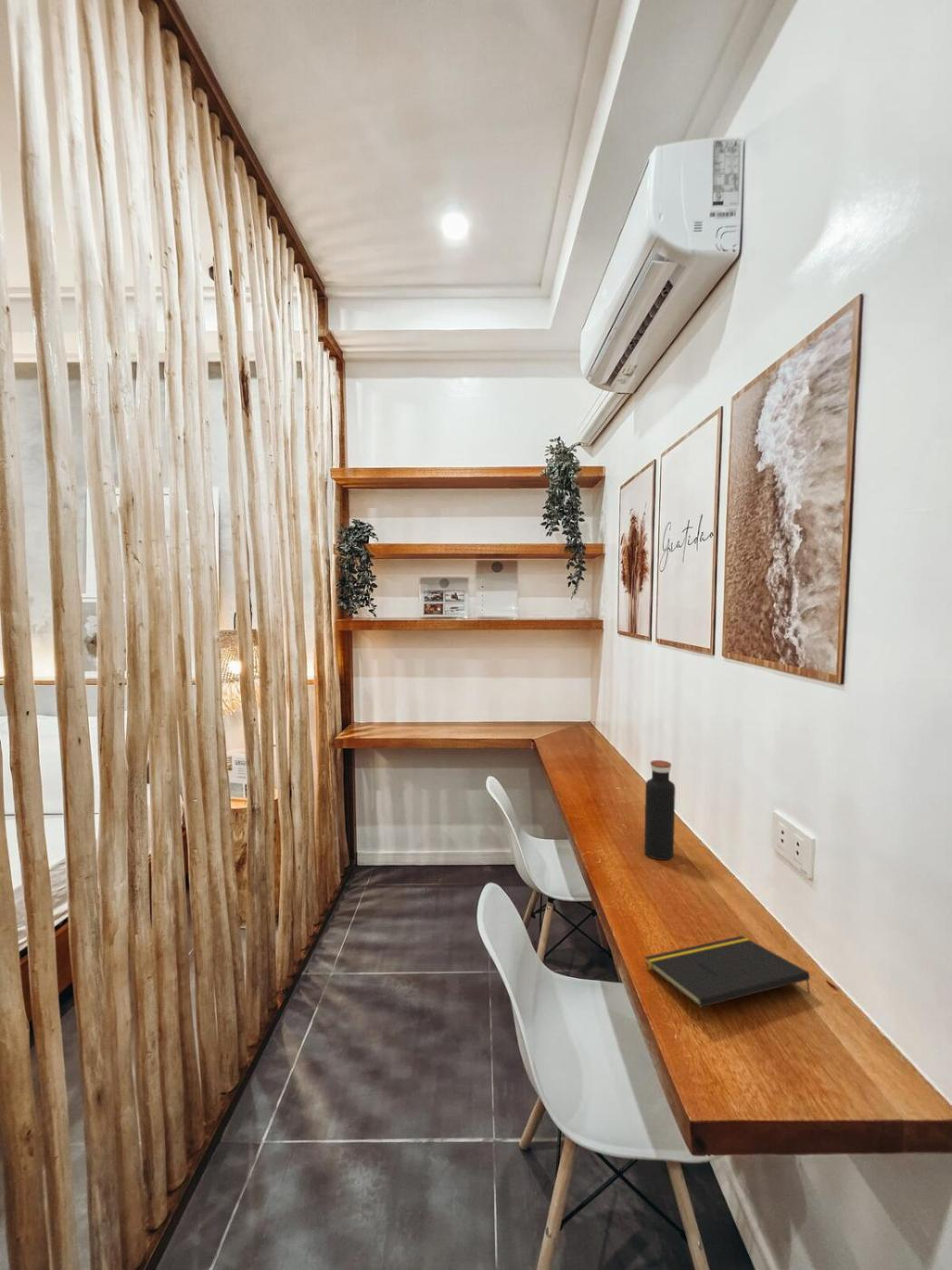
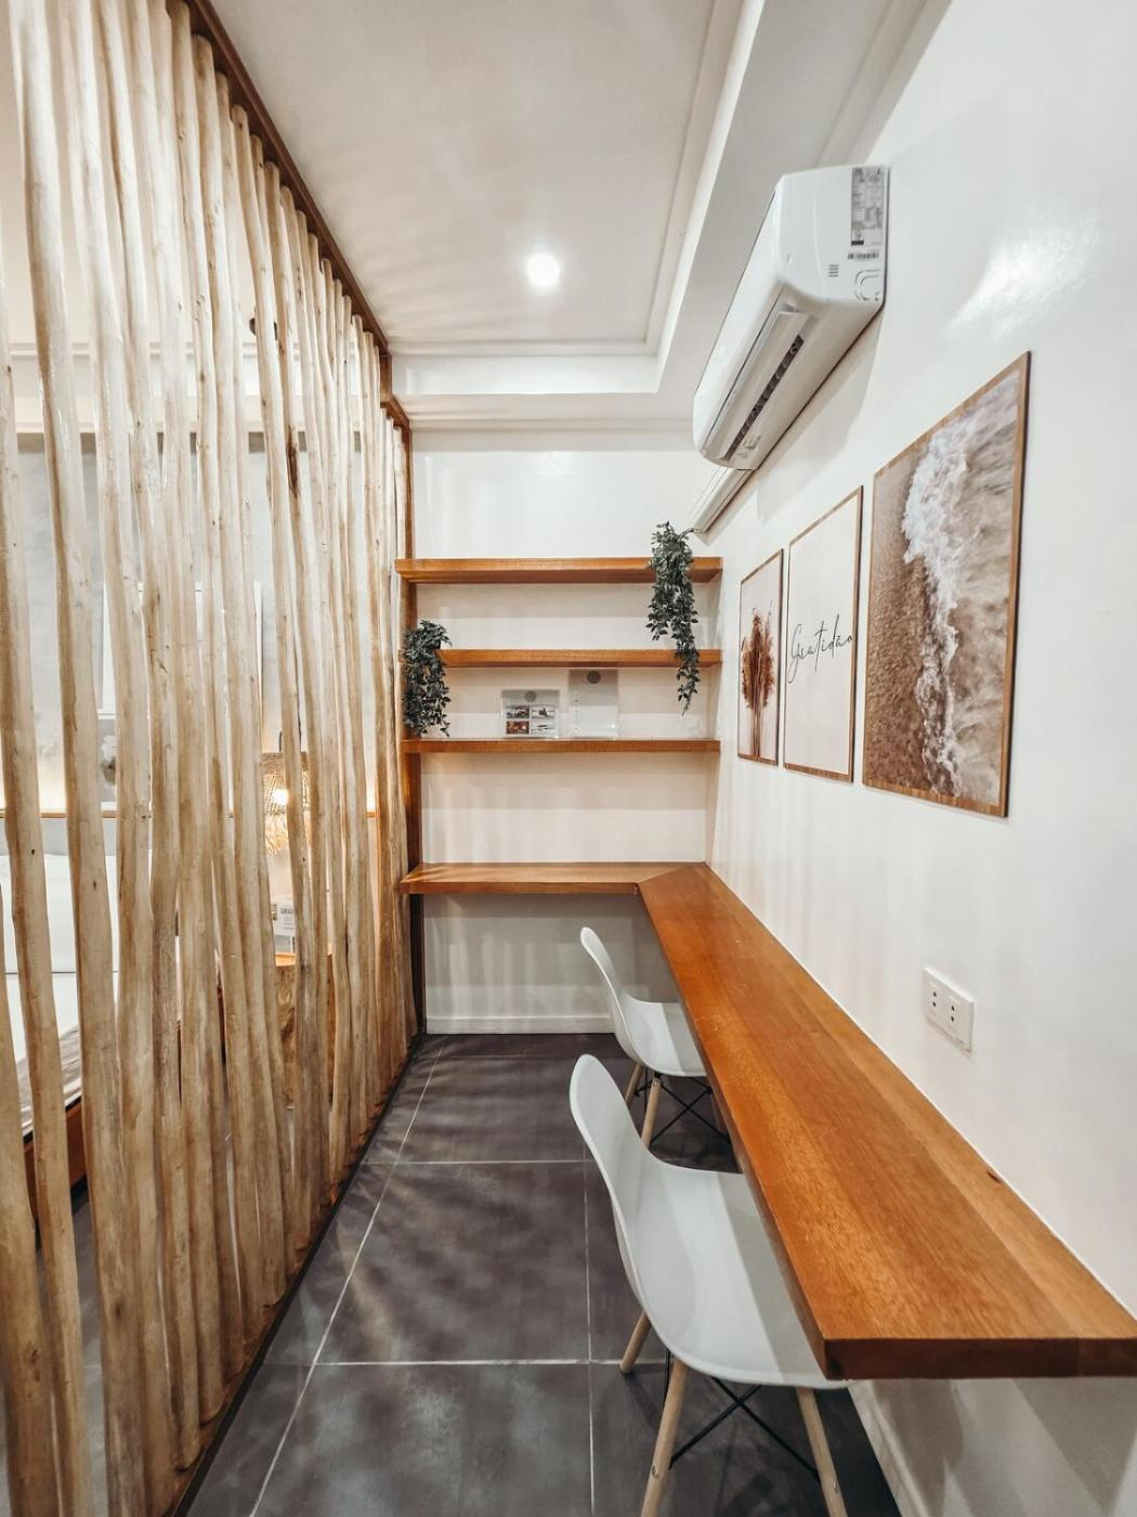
- notepad (724, 968)
- water bottle (659, 808)
